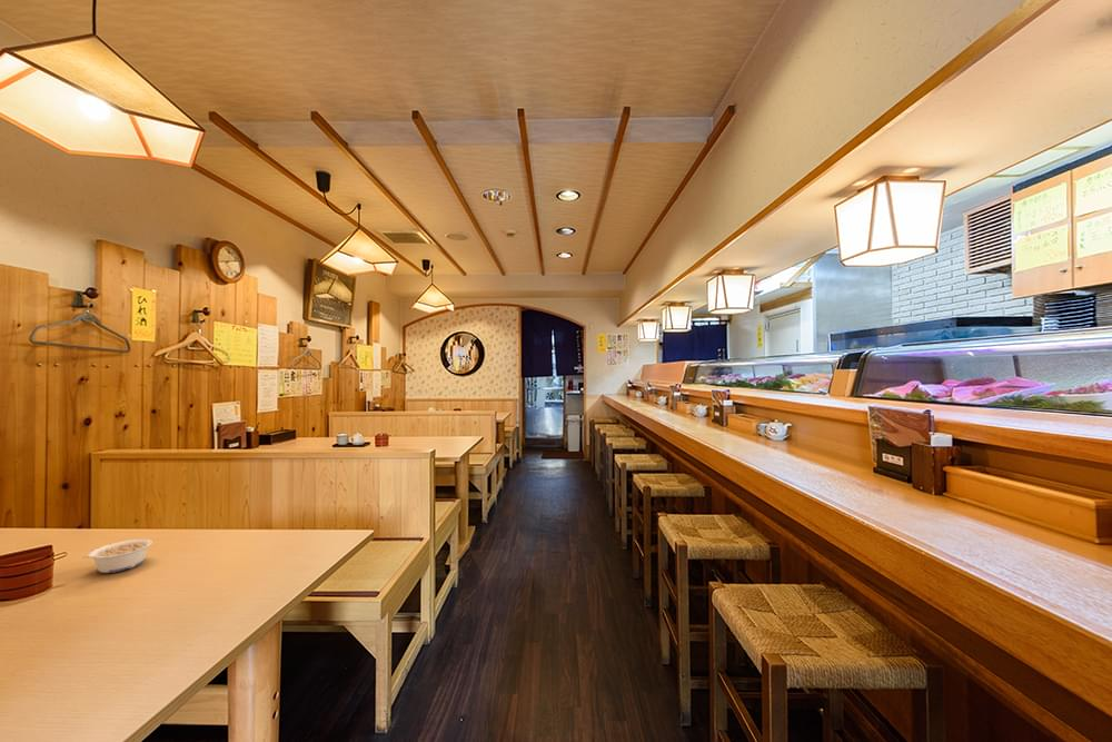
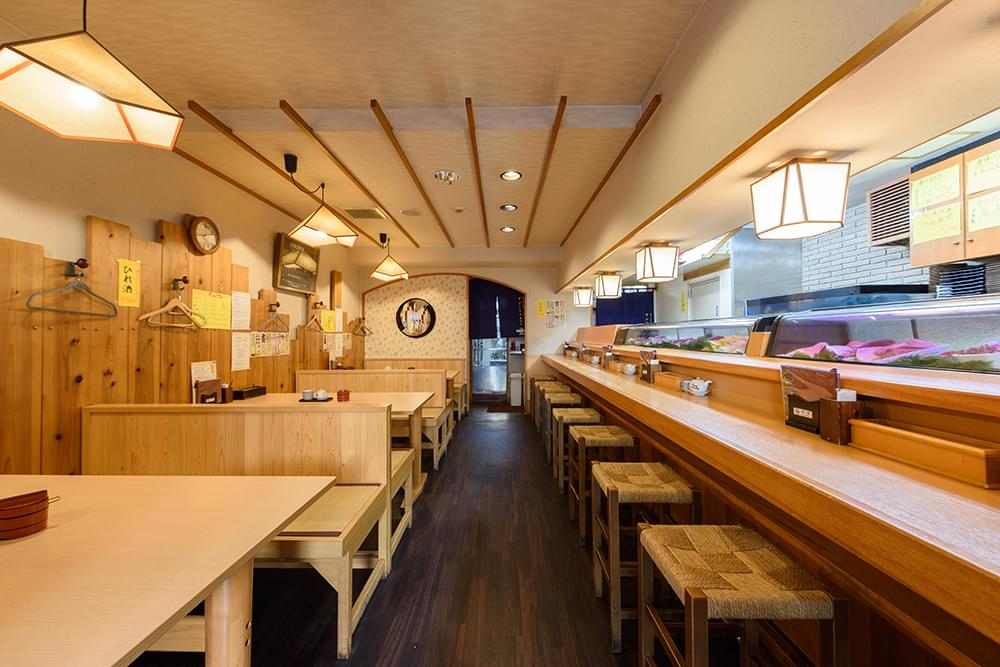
- legume (120, 555)
